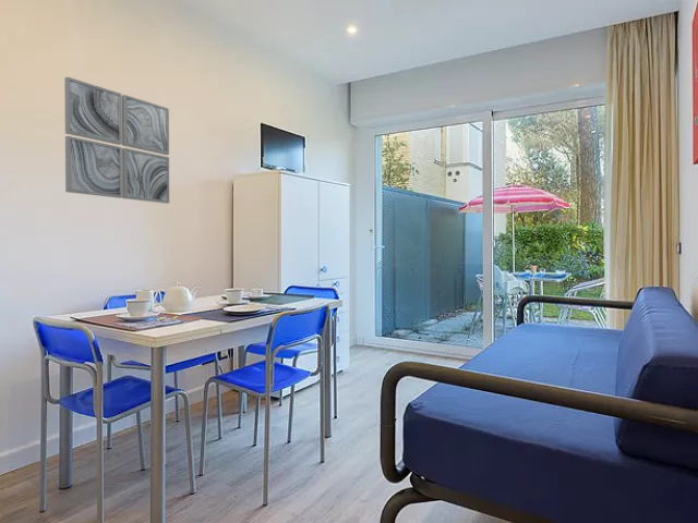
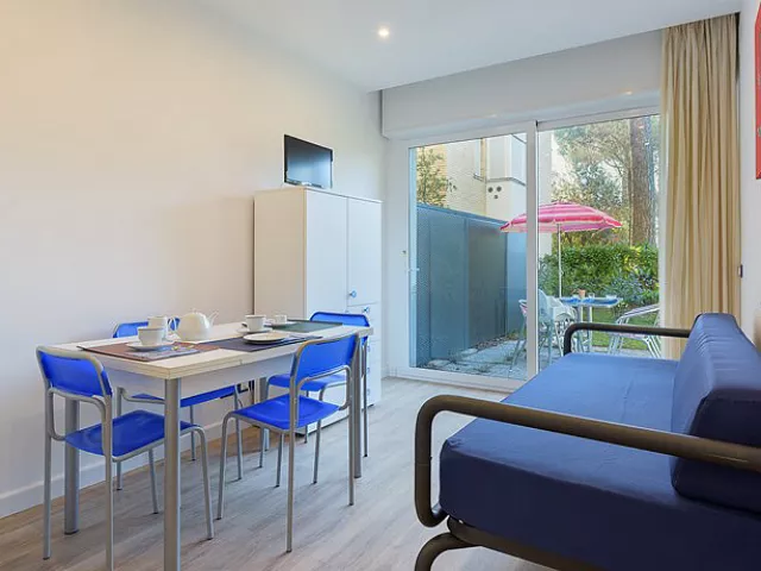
- wall art (122, 145)
